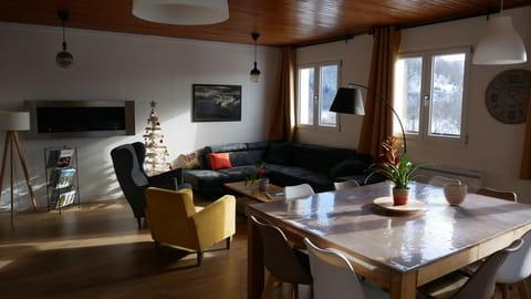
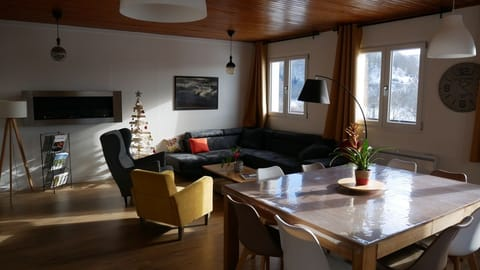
- decorative bowl (454, 195)
